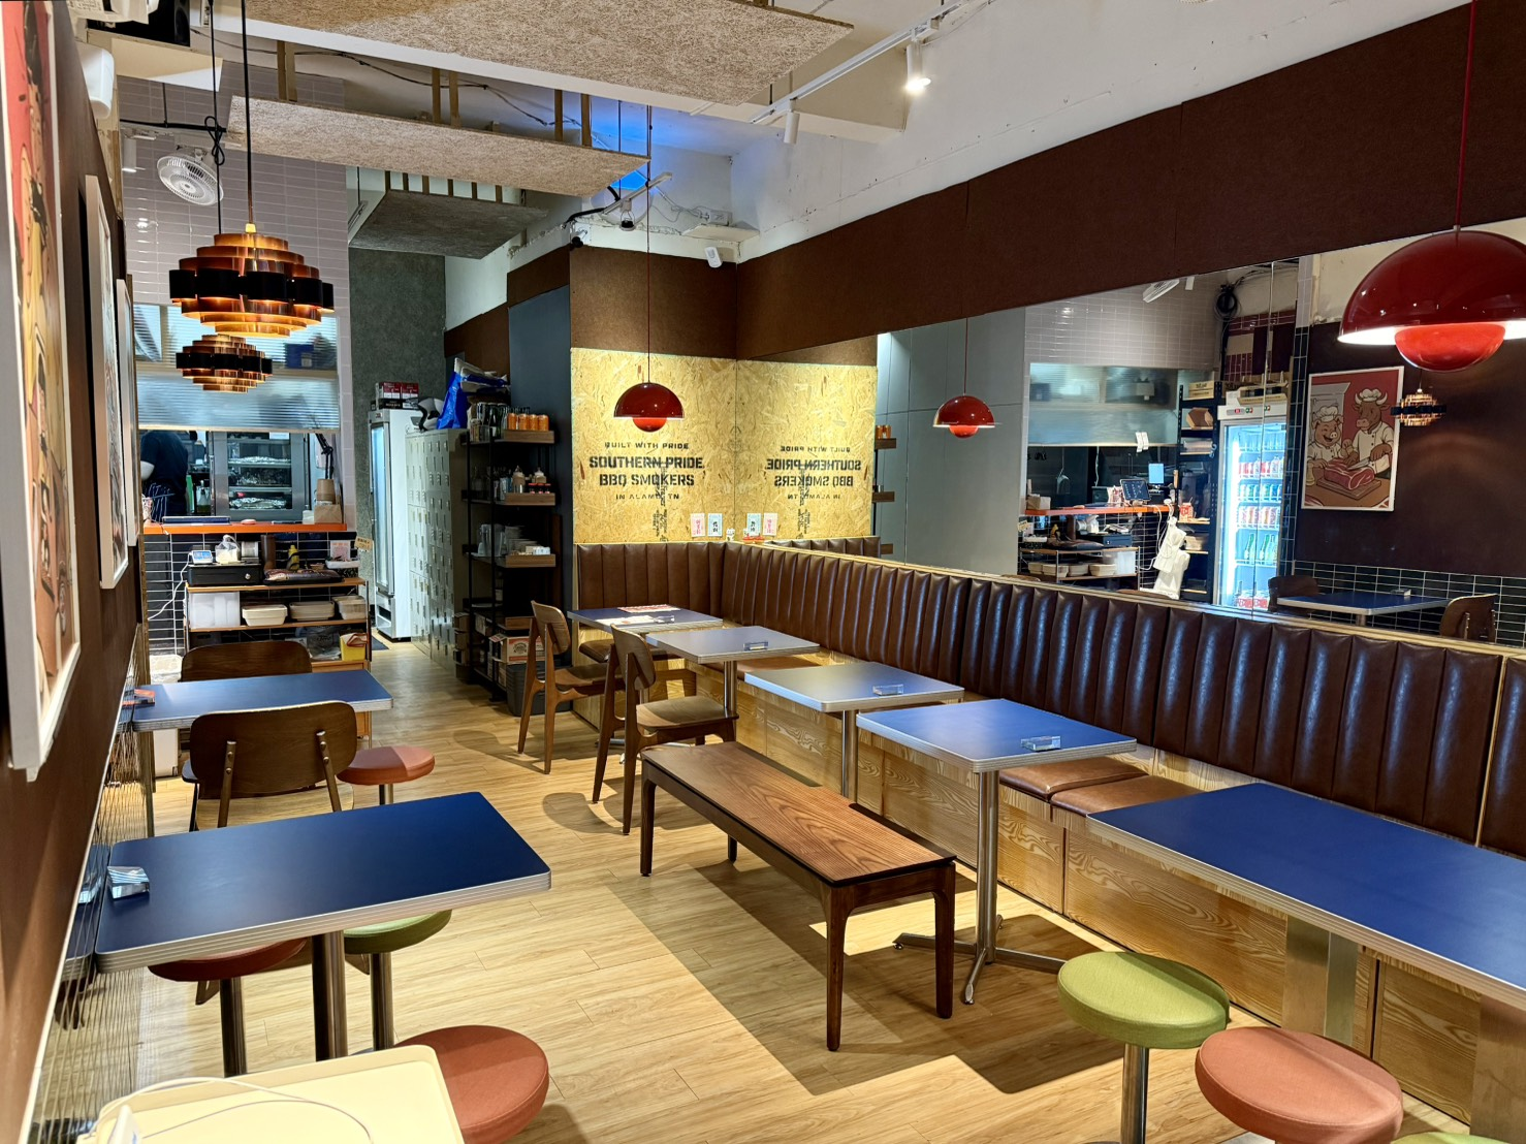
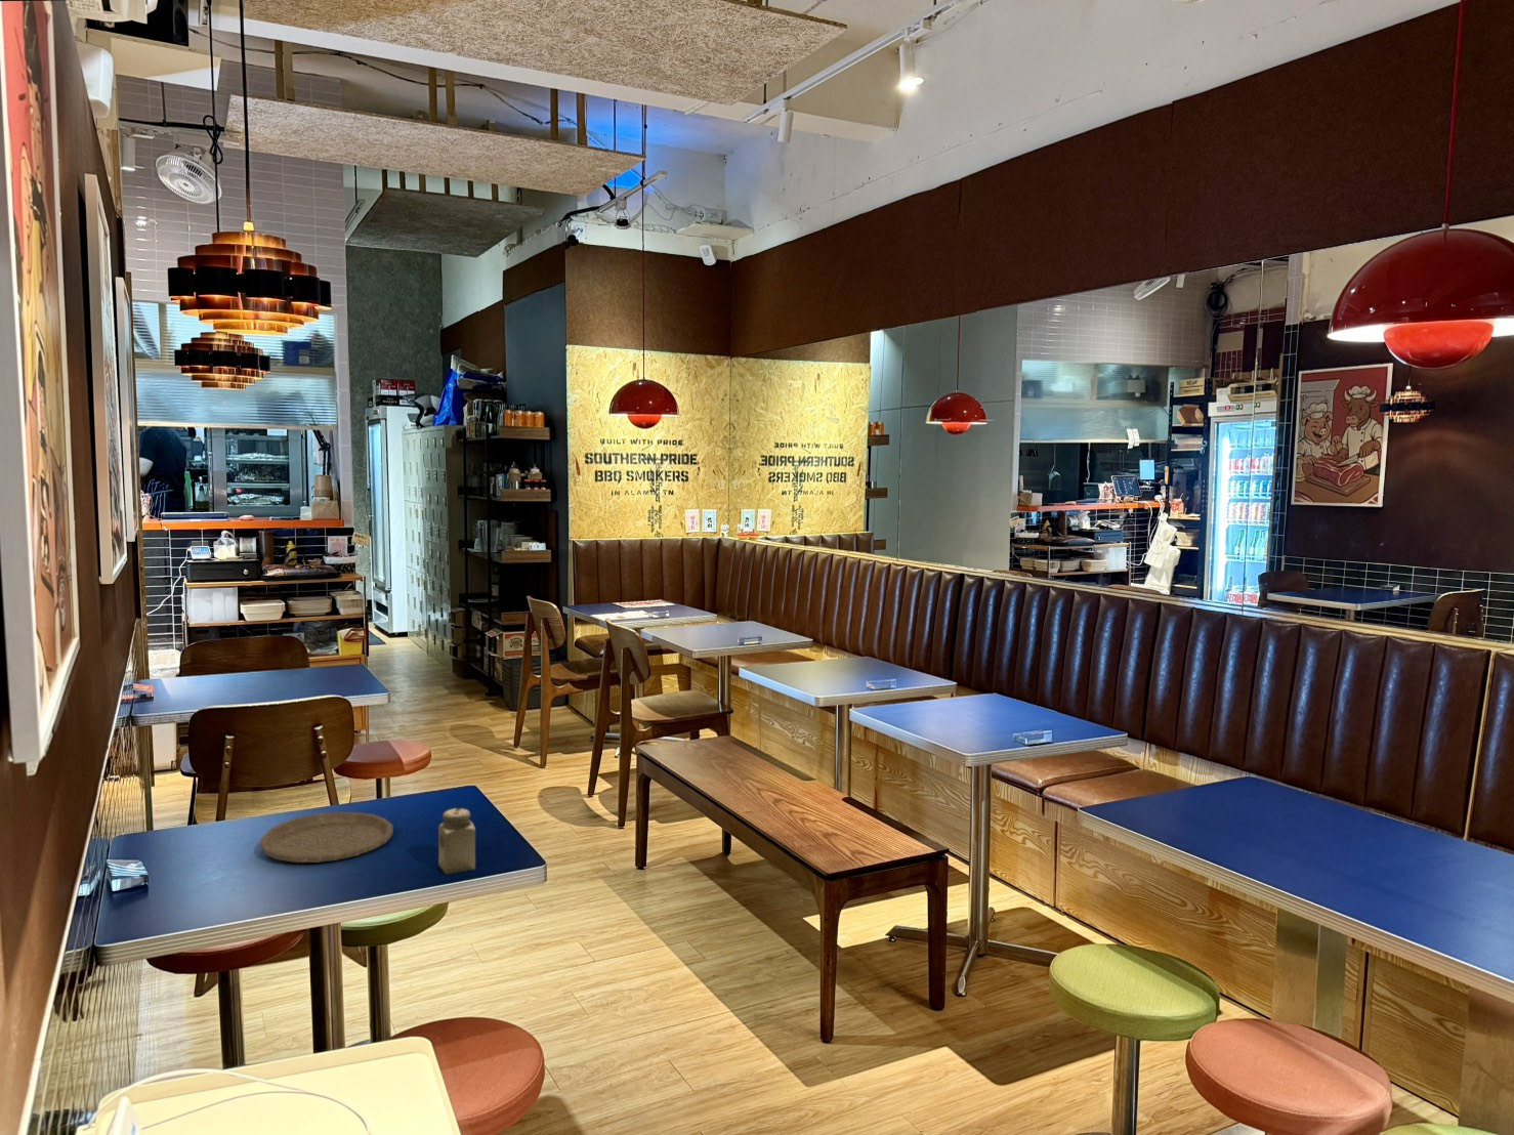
+ salt shaker (457, 838)
+ plate (328, 837)
